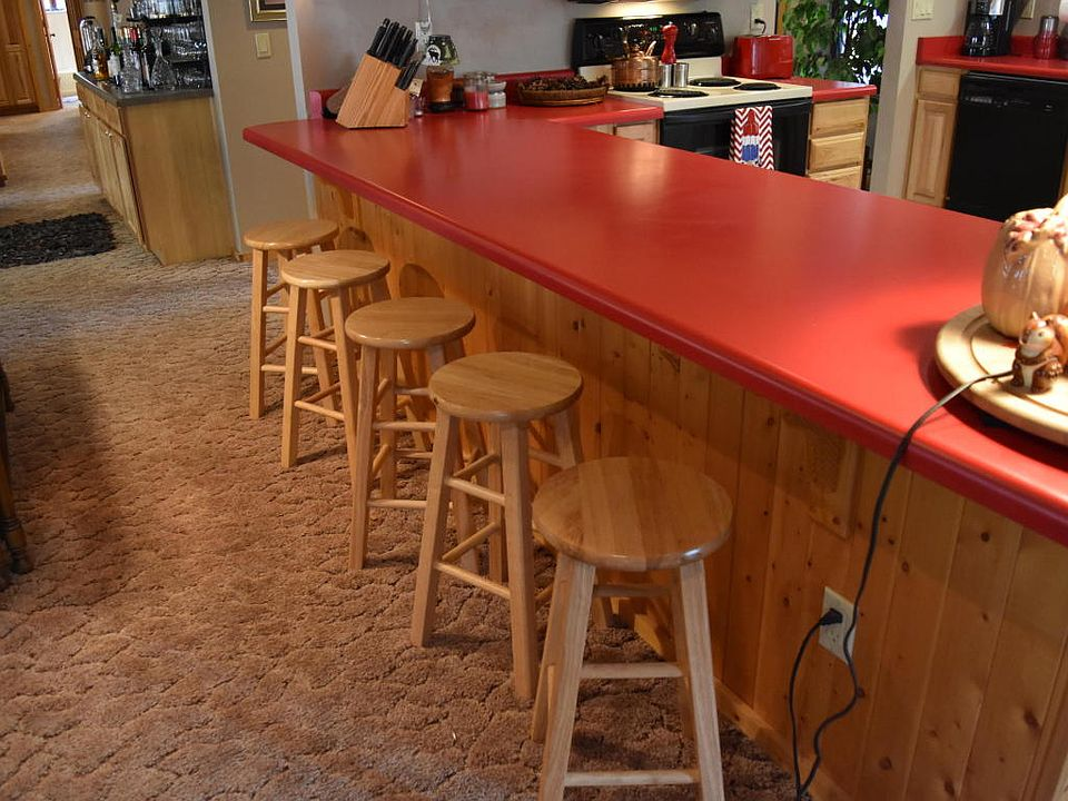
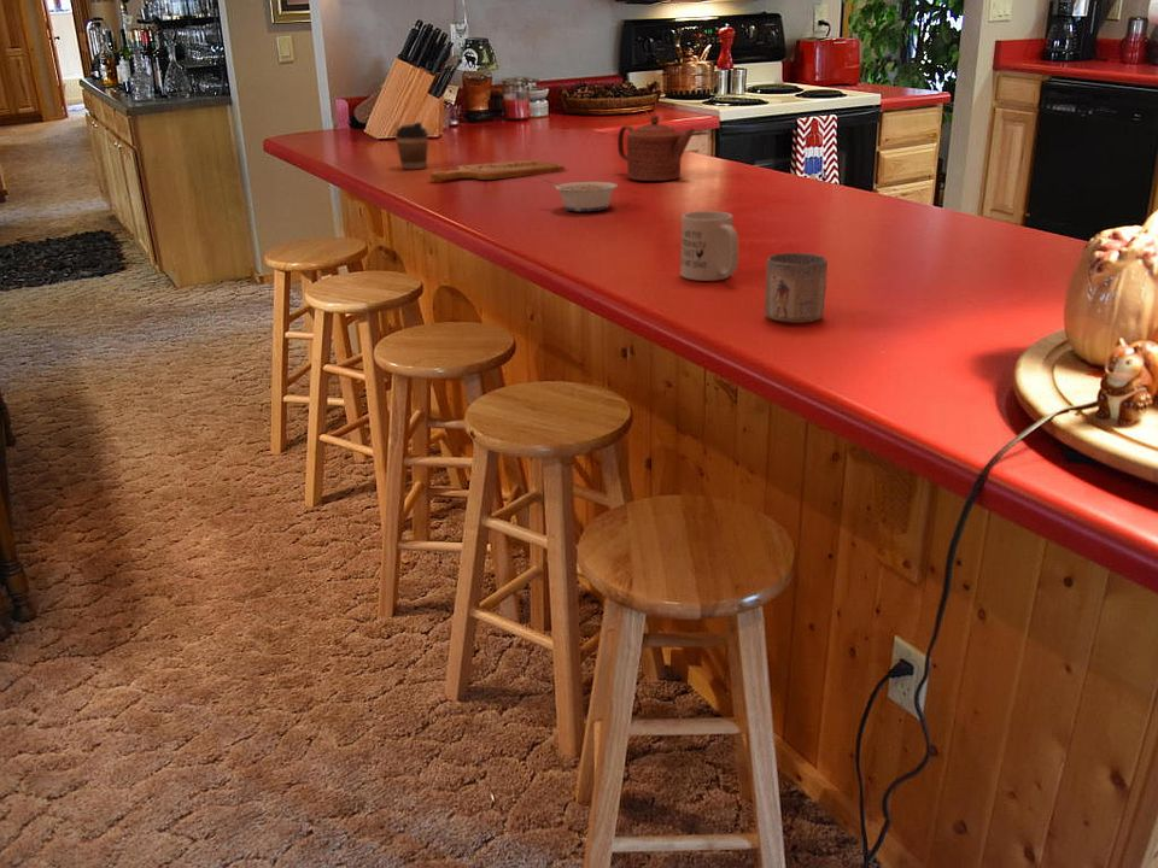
+ mug (789, 285)
+ coffee cup (411, 145)
+ legume (584, 194)
+ teapot (654, 146)
+ cutting board (493, 170)
+ mug (713, 246)
